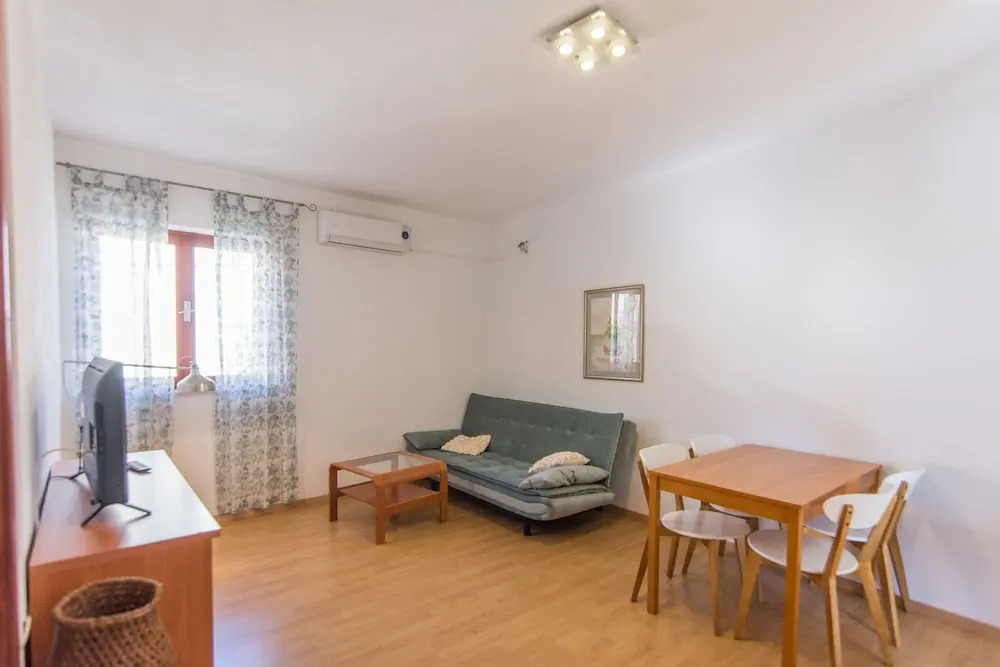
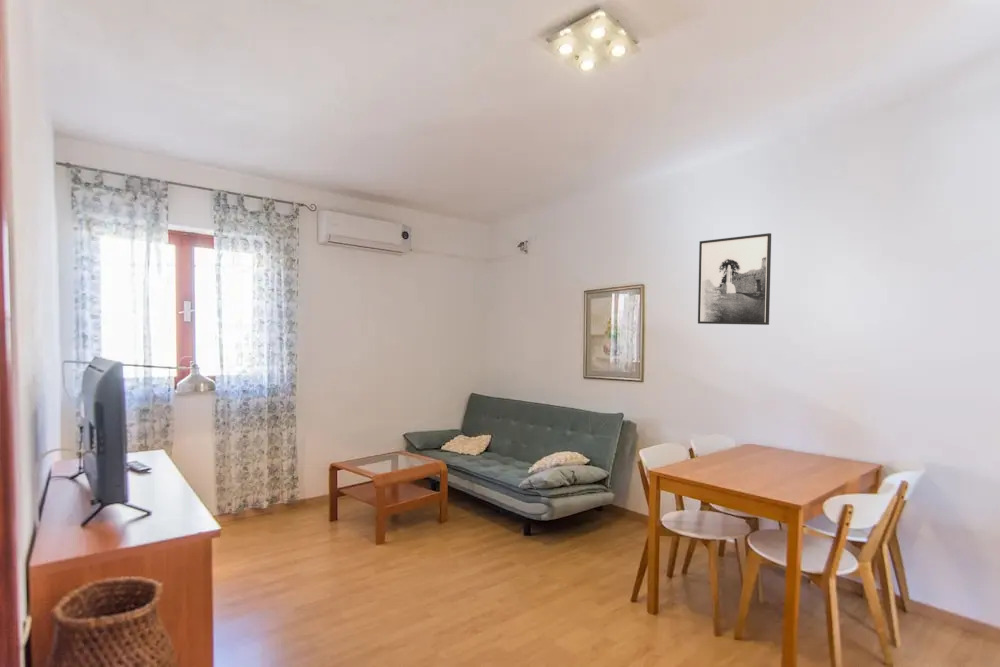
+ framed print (732, 280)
